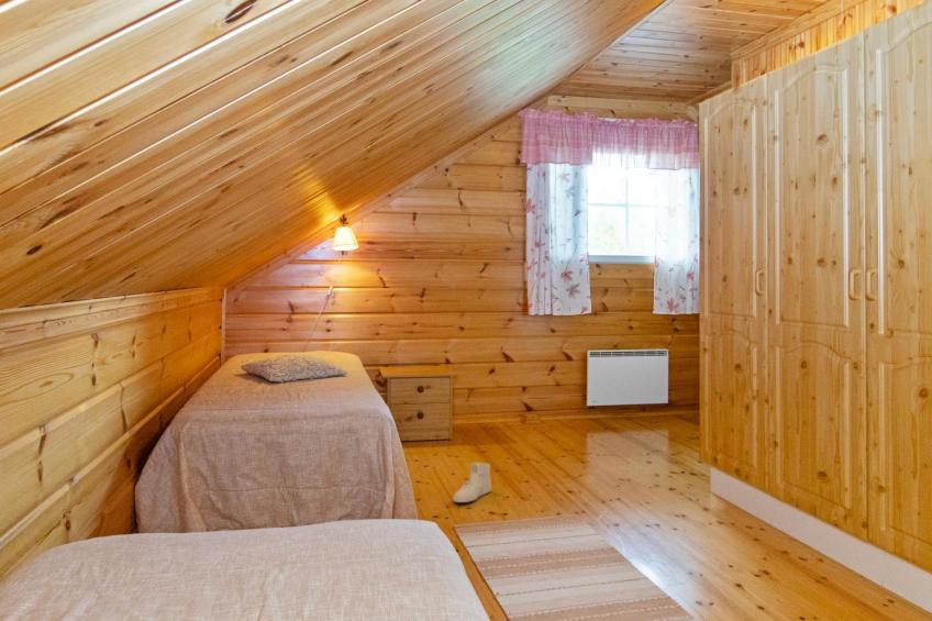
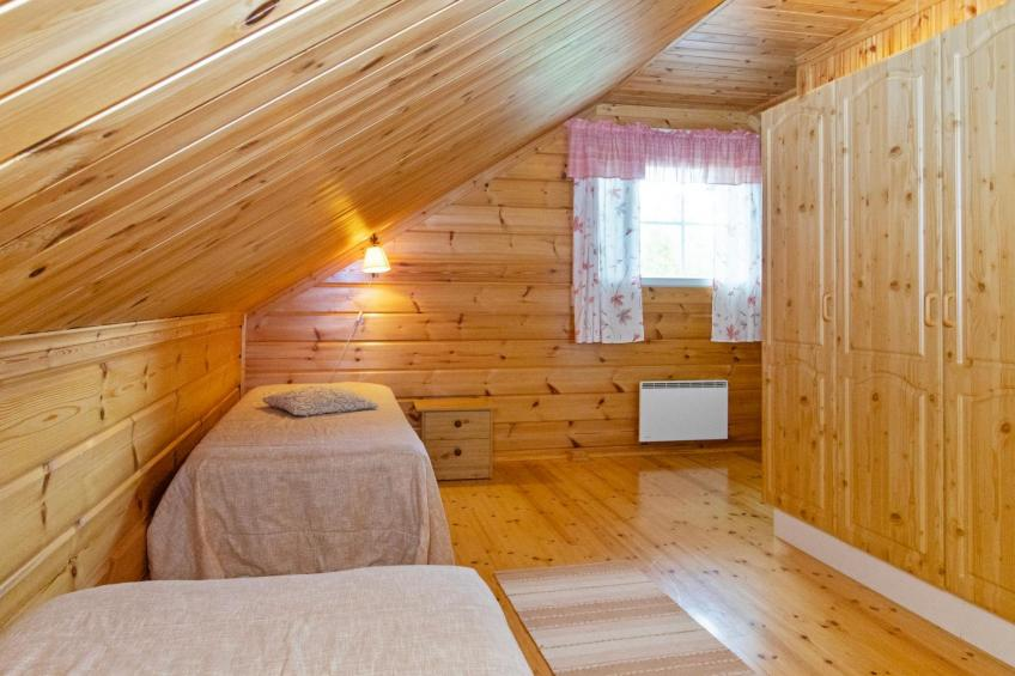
- sneaker (471, 479)
